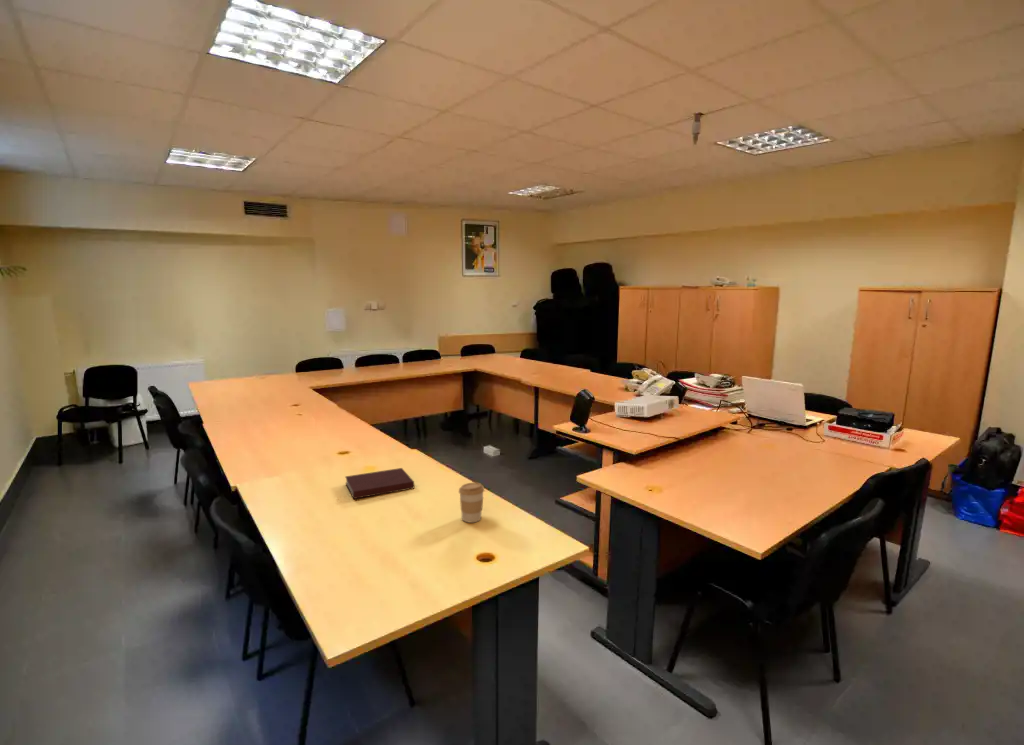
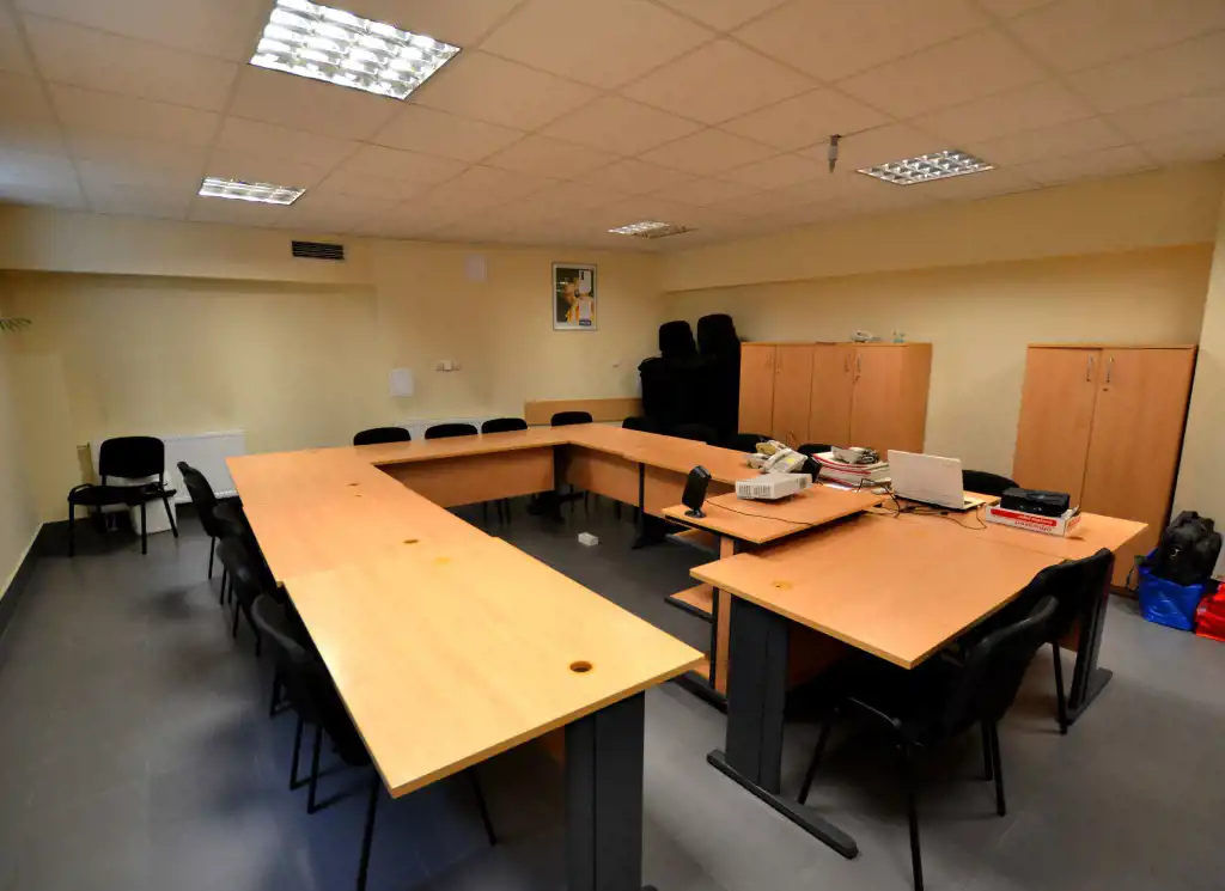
- coffee cup (471, 501)
- notebook (379, 482)
